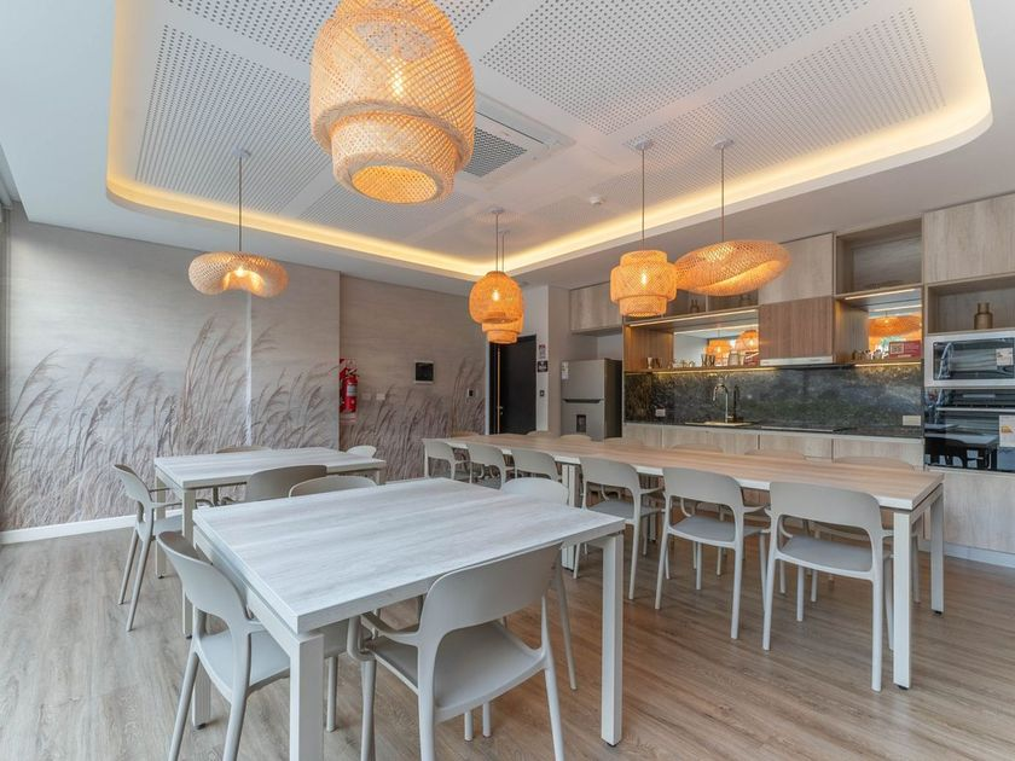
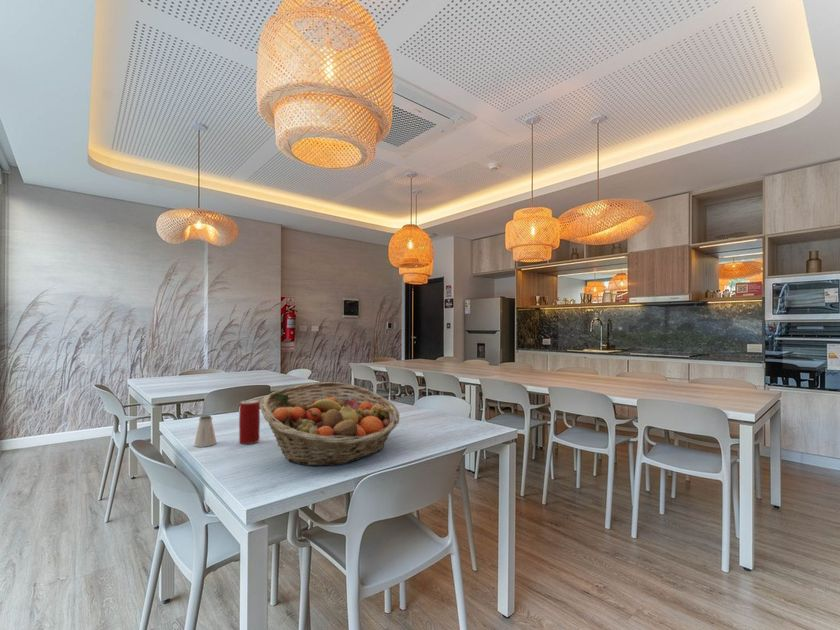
+ saltshaker (205, 430)
+ fruit basket (333, 419)
+ beverage can (249, 421)
